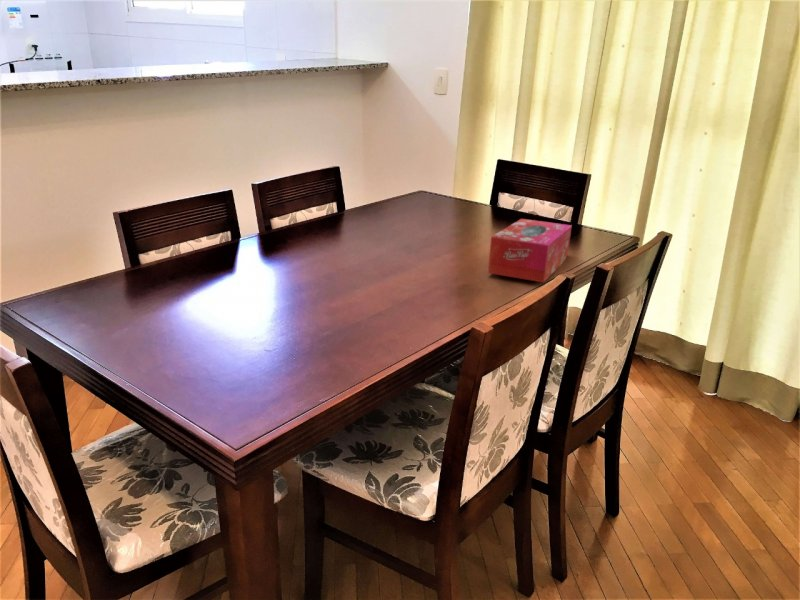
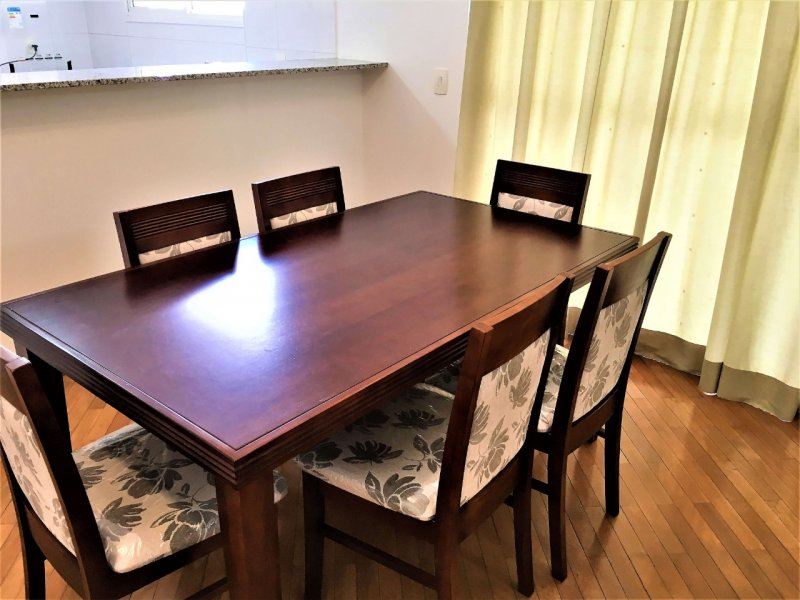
- tissue box (531, 248)
